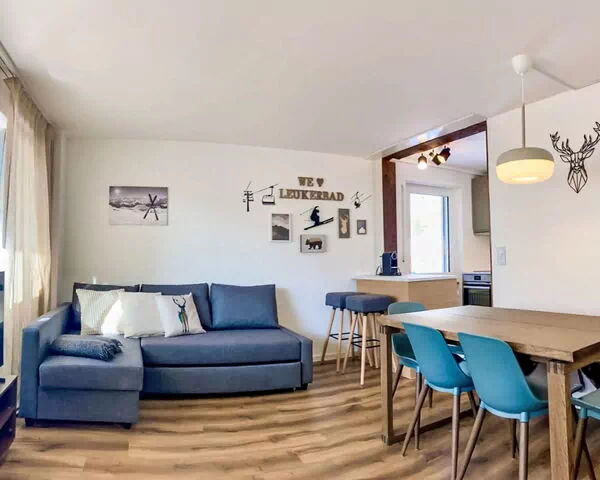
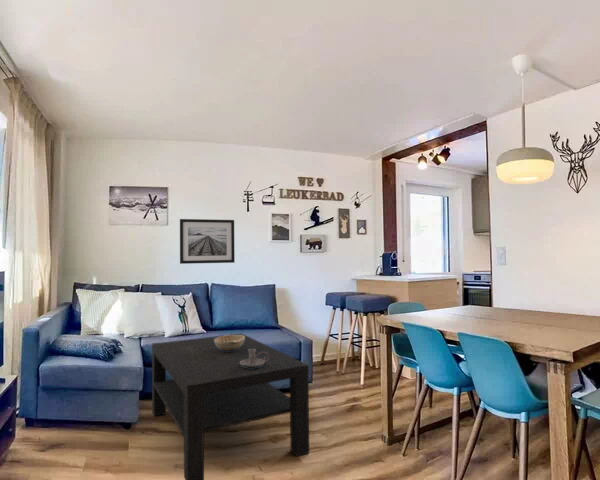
+ decorative bowl (229, 343)
+ wall art (207, 241)
+ coffee table (221, 391)
+ candle holder (254, 357)
